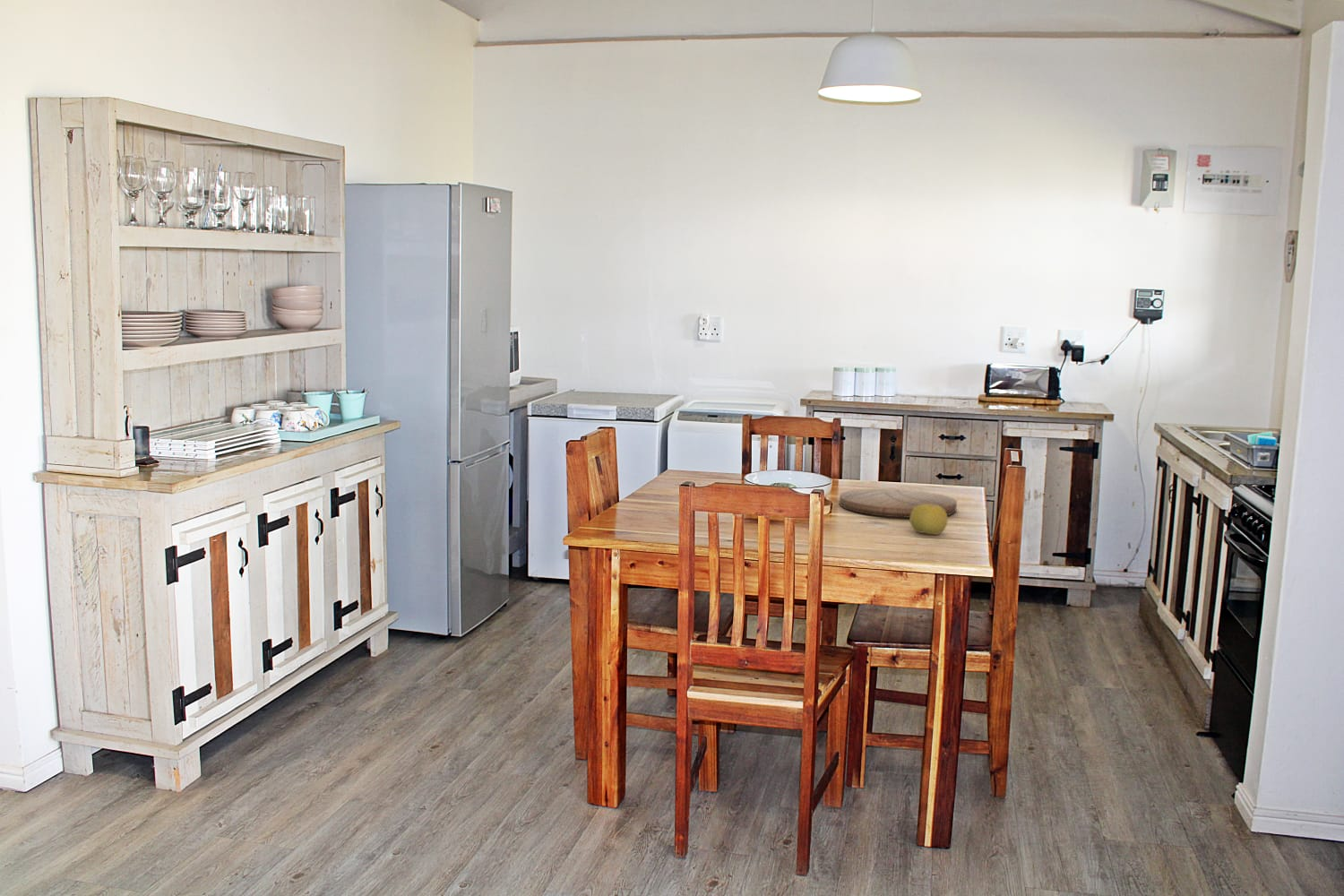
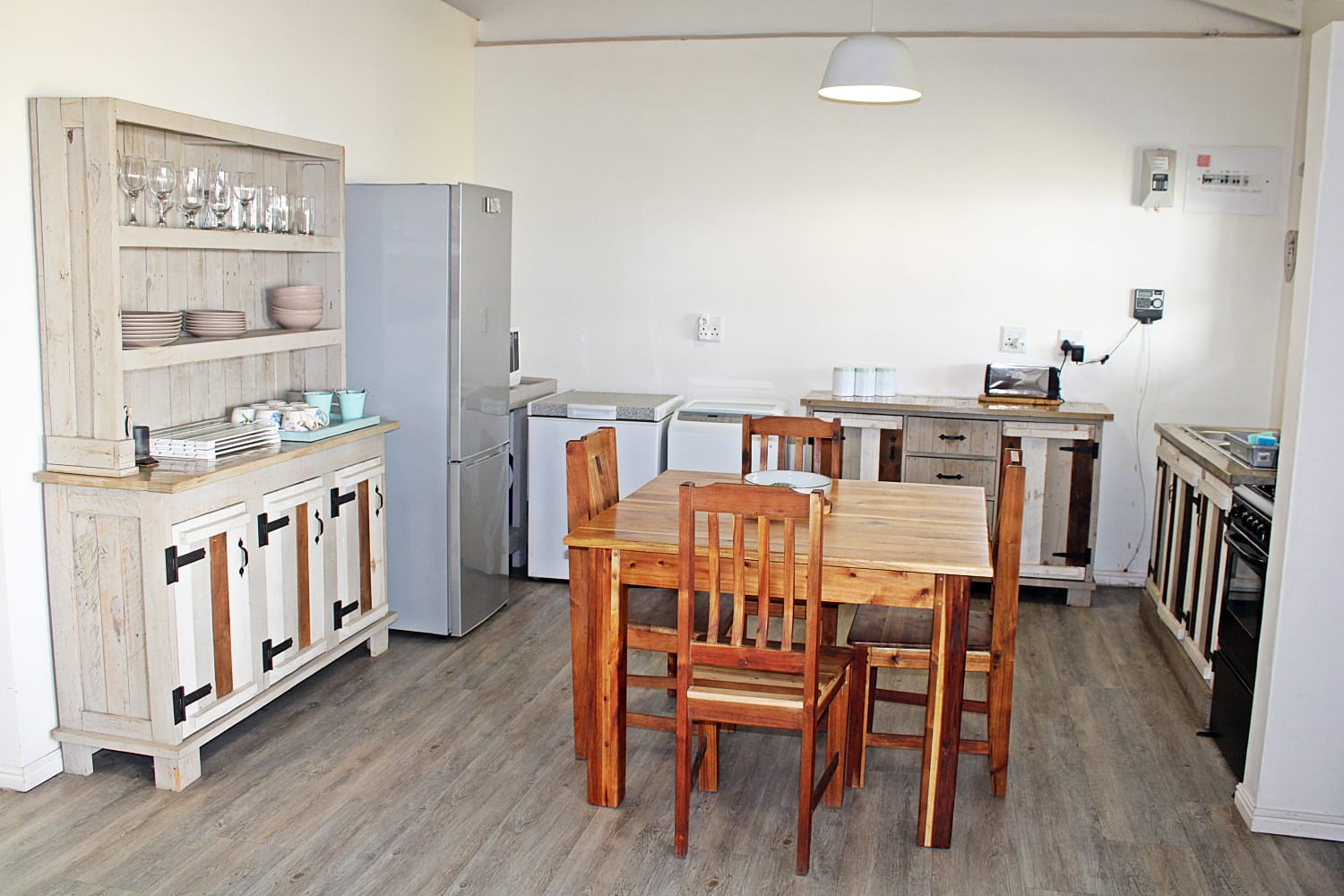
- cutting board (897, 502)
- fruit (928, 519)
